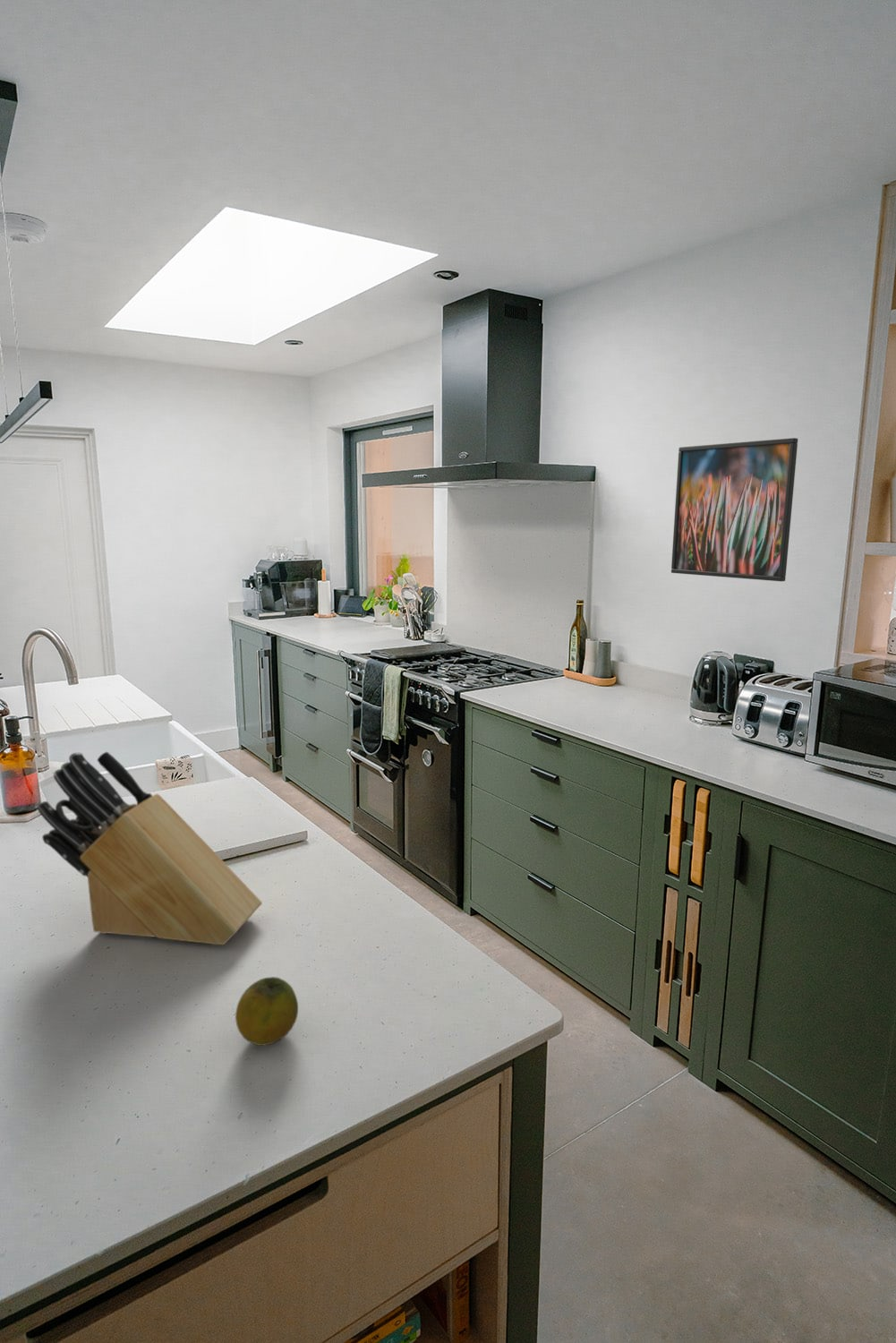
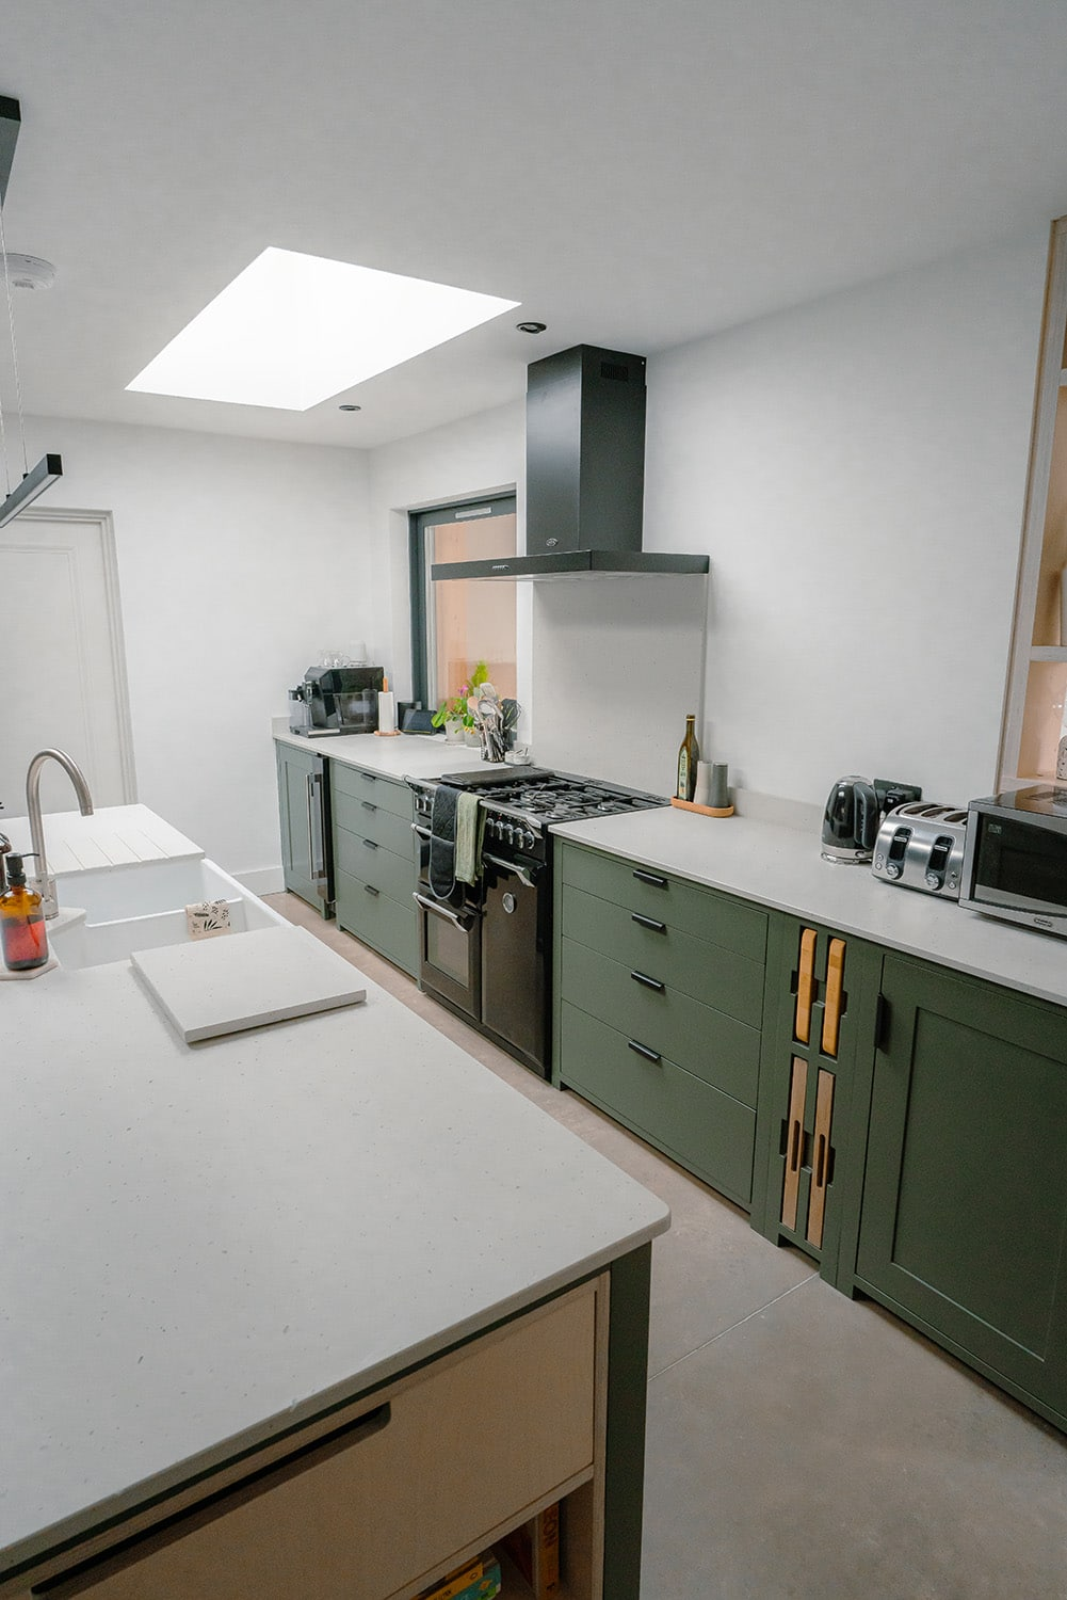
- fruit (267, 1010)
- knife block (149, 839)
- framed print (729, 510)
